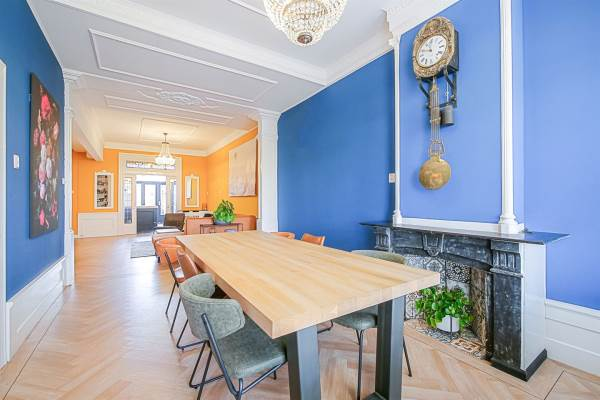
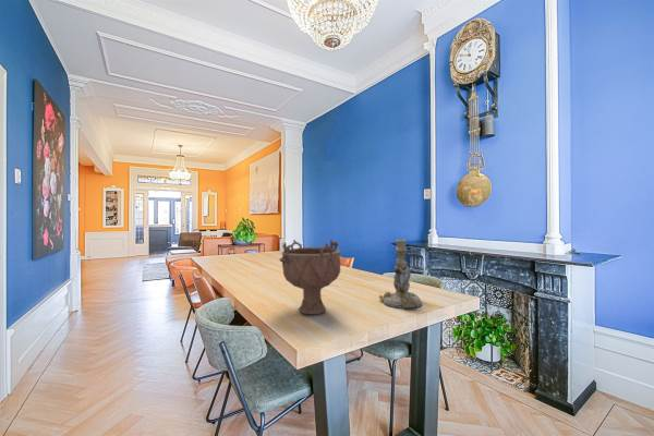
+ candlestick (403, 270)
+ decorative bowl (311, 276)
